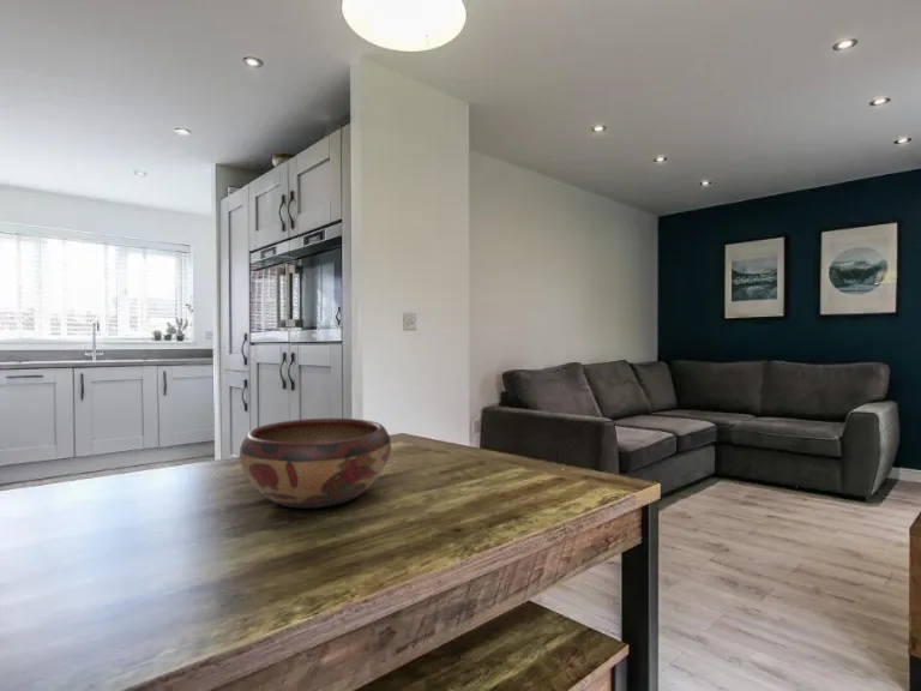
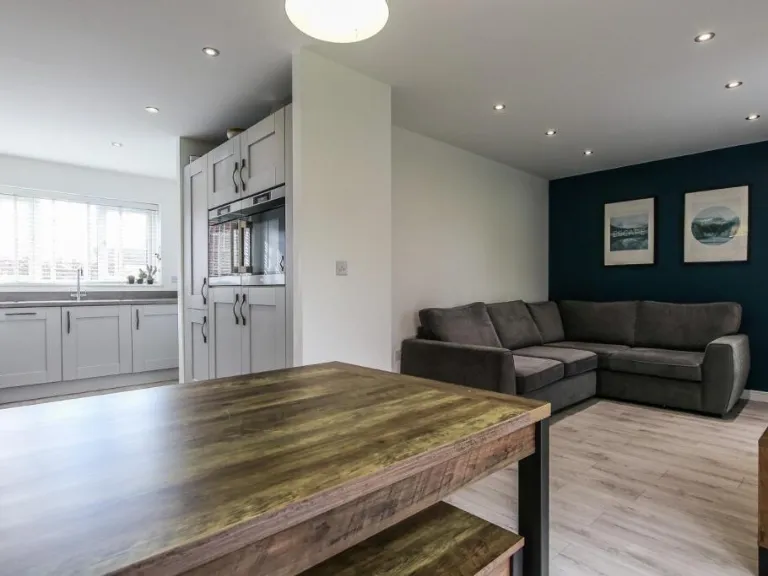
- decorative bowl (318, 462)
